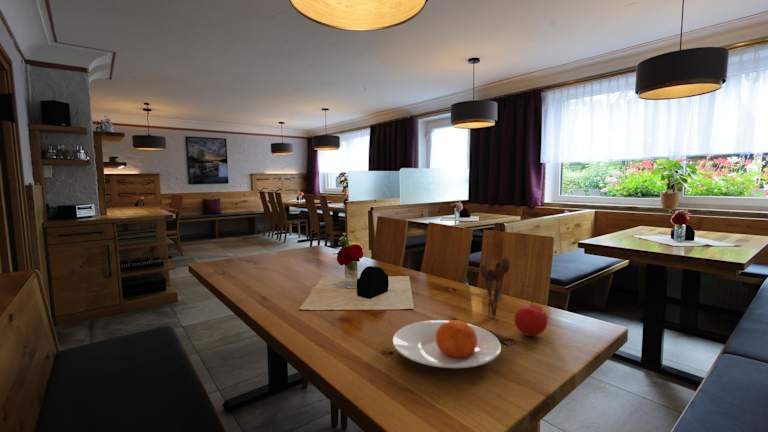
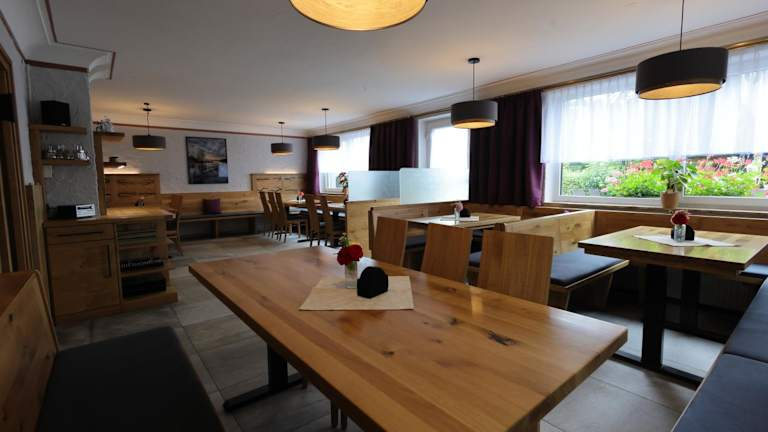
- fruit (530, 317)
- utensil holder (495, 287)
- plate (445, 336)
